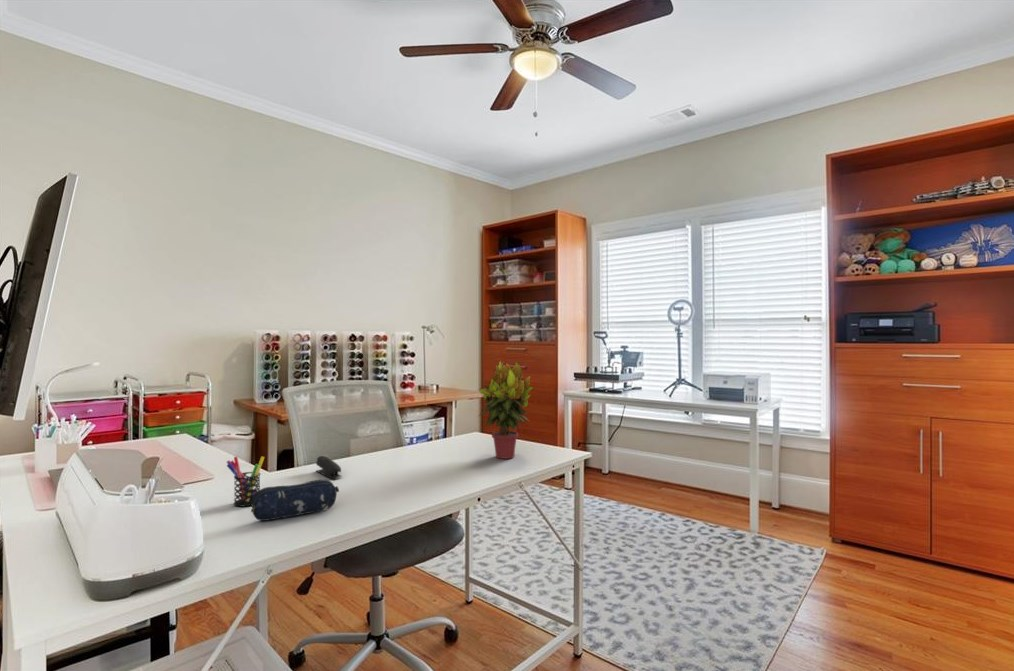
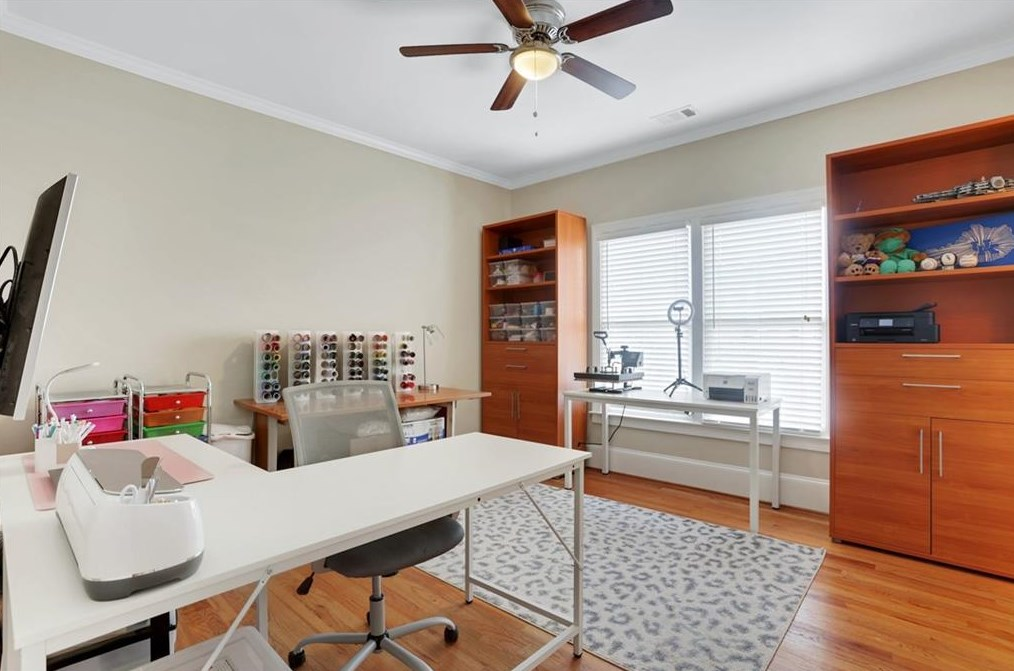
- pen holder (247, 479)
- potted plant (505, 408)
- stapler (328, 466)
- pencil case (295, 499)
